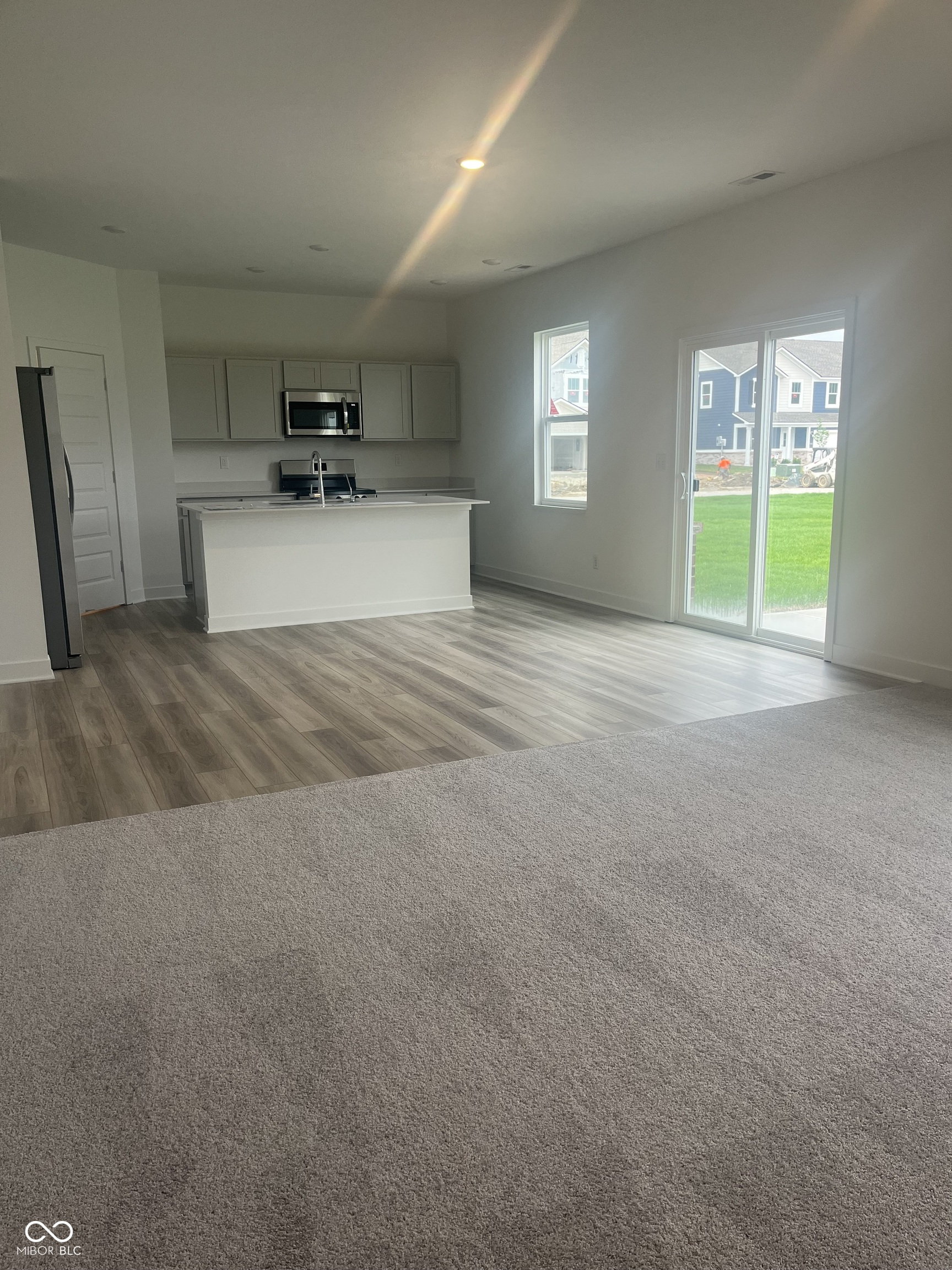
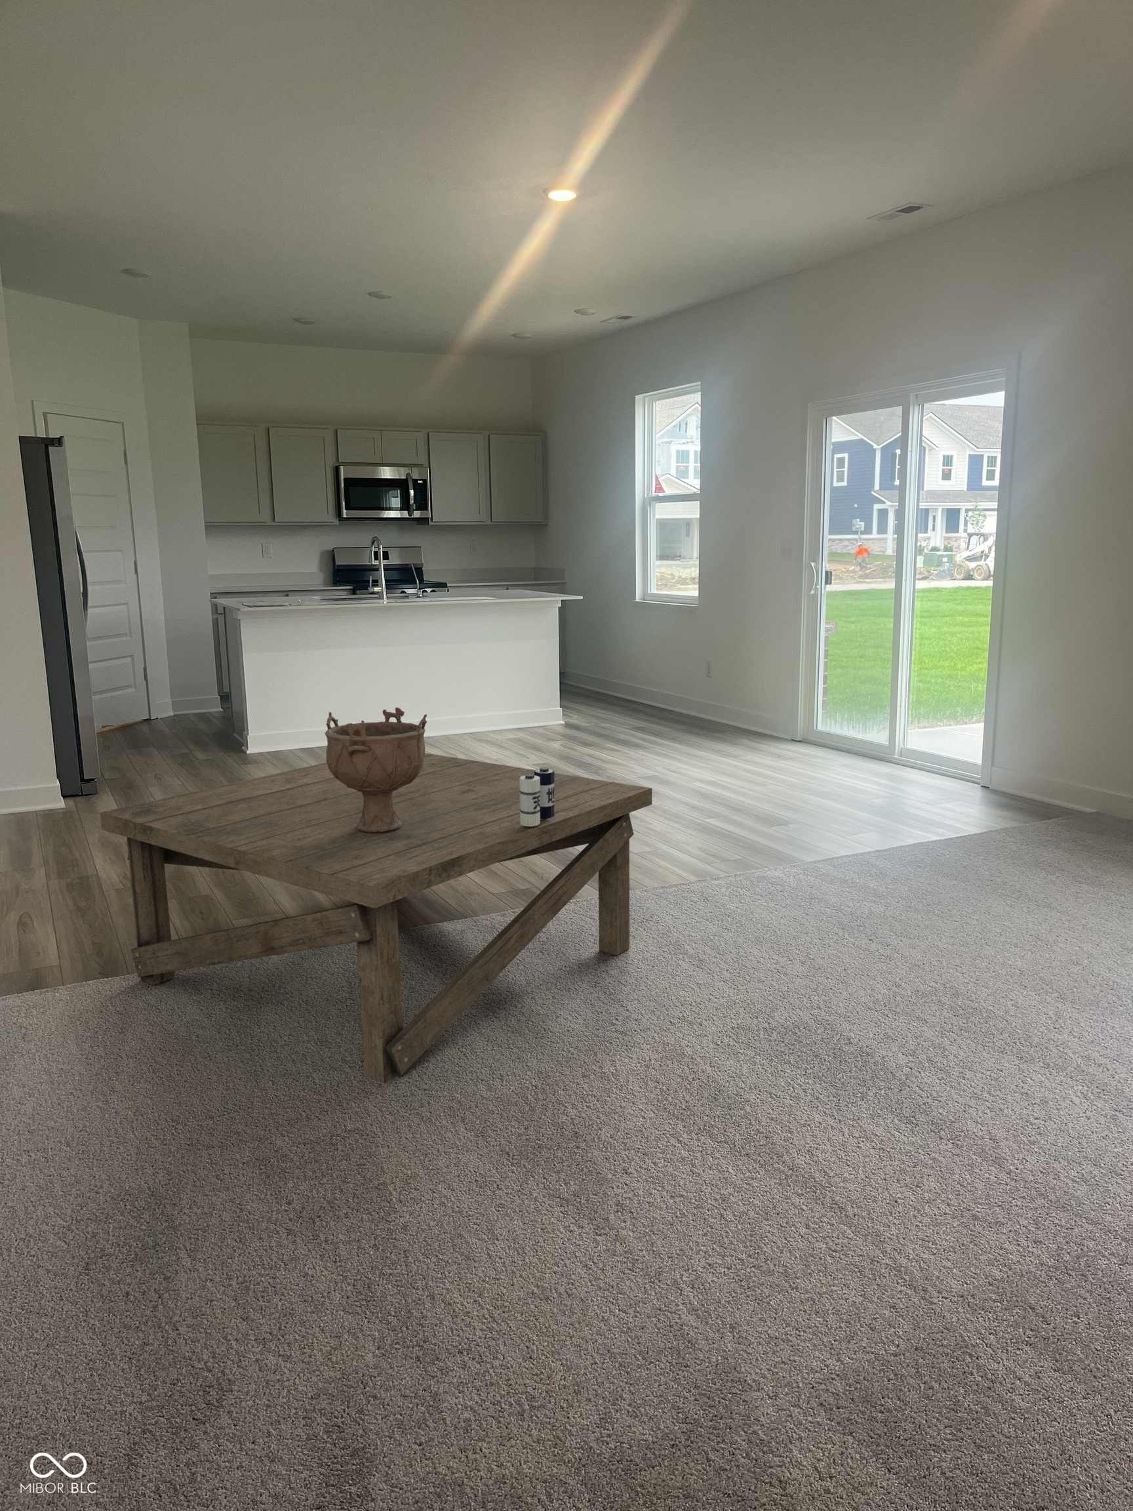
+ decorative bowl (378, 770)
+ coffee table (389, 883)
+ candle (538, 792)
